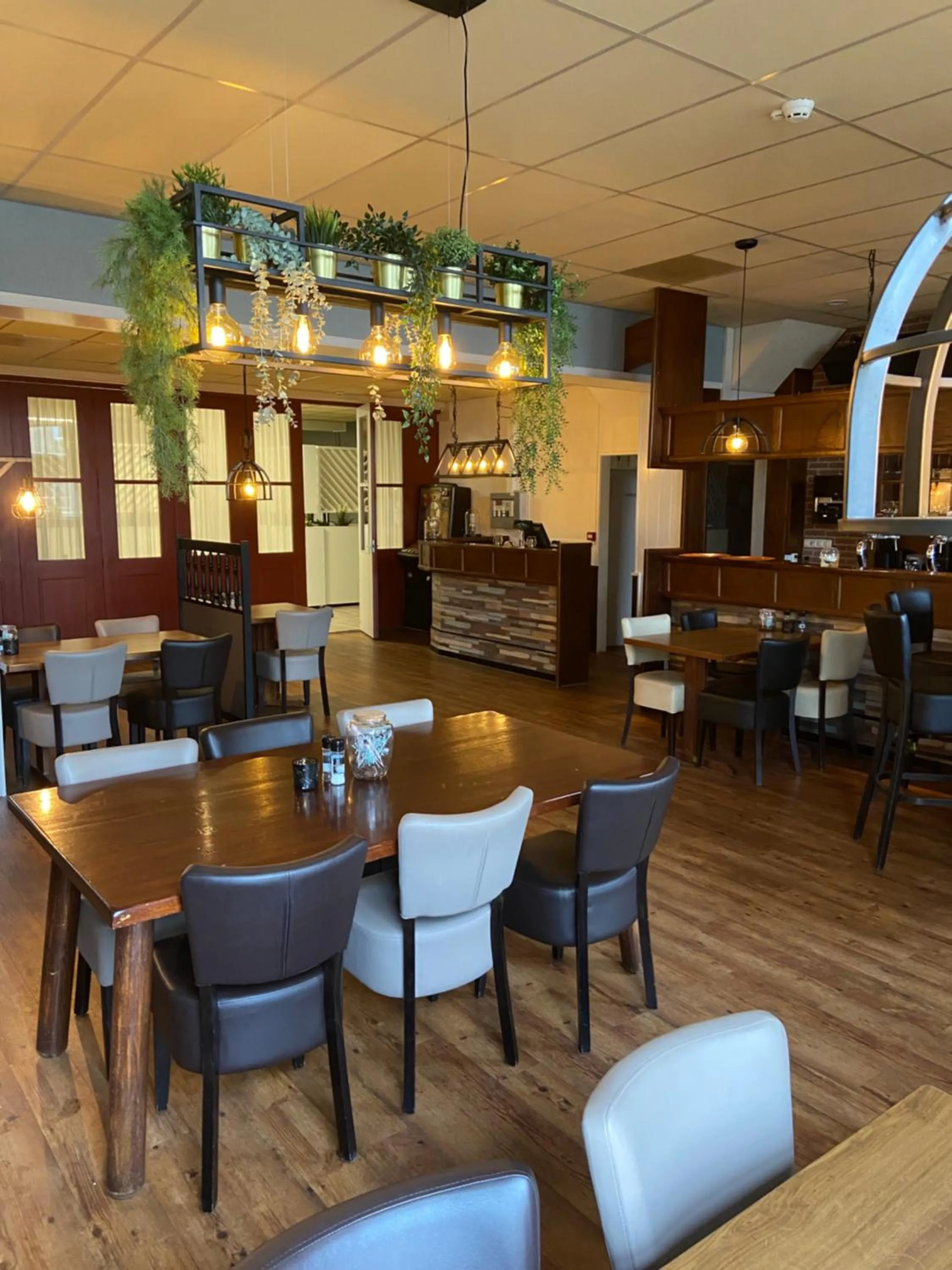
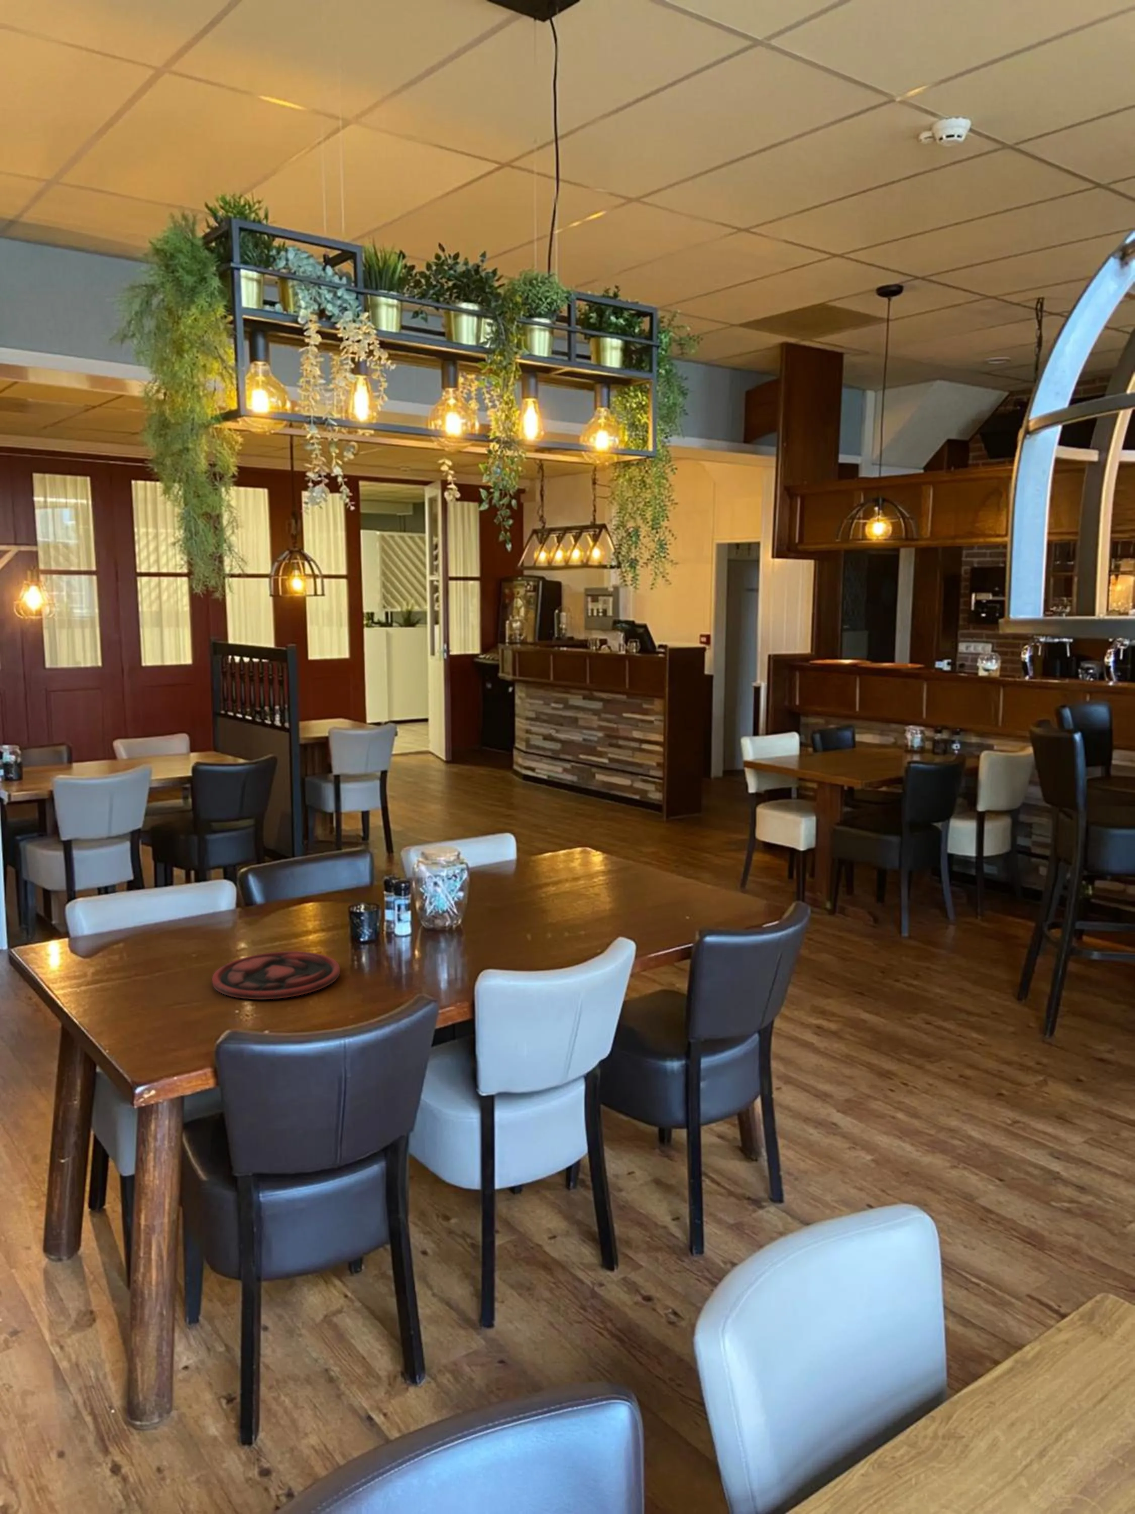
+ plate (277, 973)
